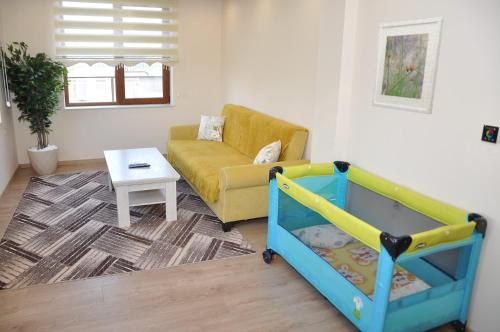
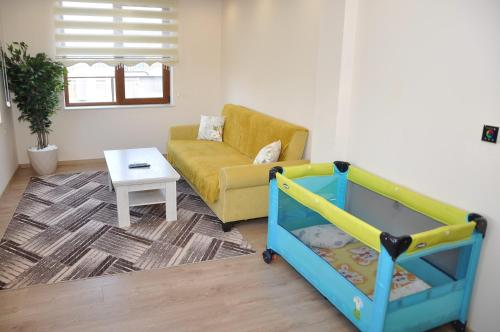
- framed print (403, 66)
